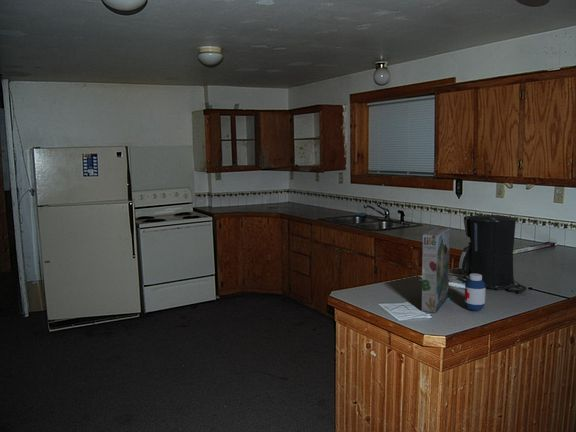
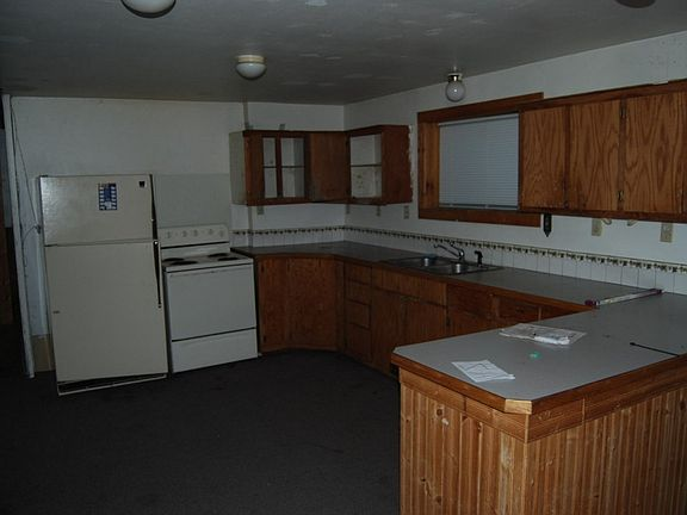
- cereal box (436, 267)
- medicine bottle (475, 292)
- coffee maker (488, 251)
